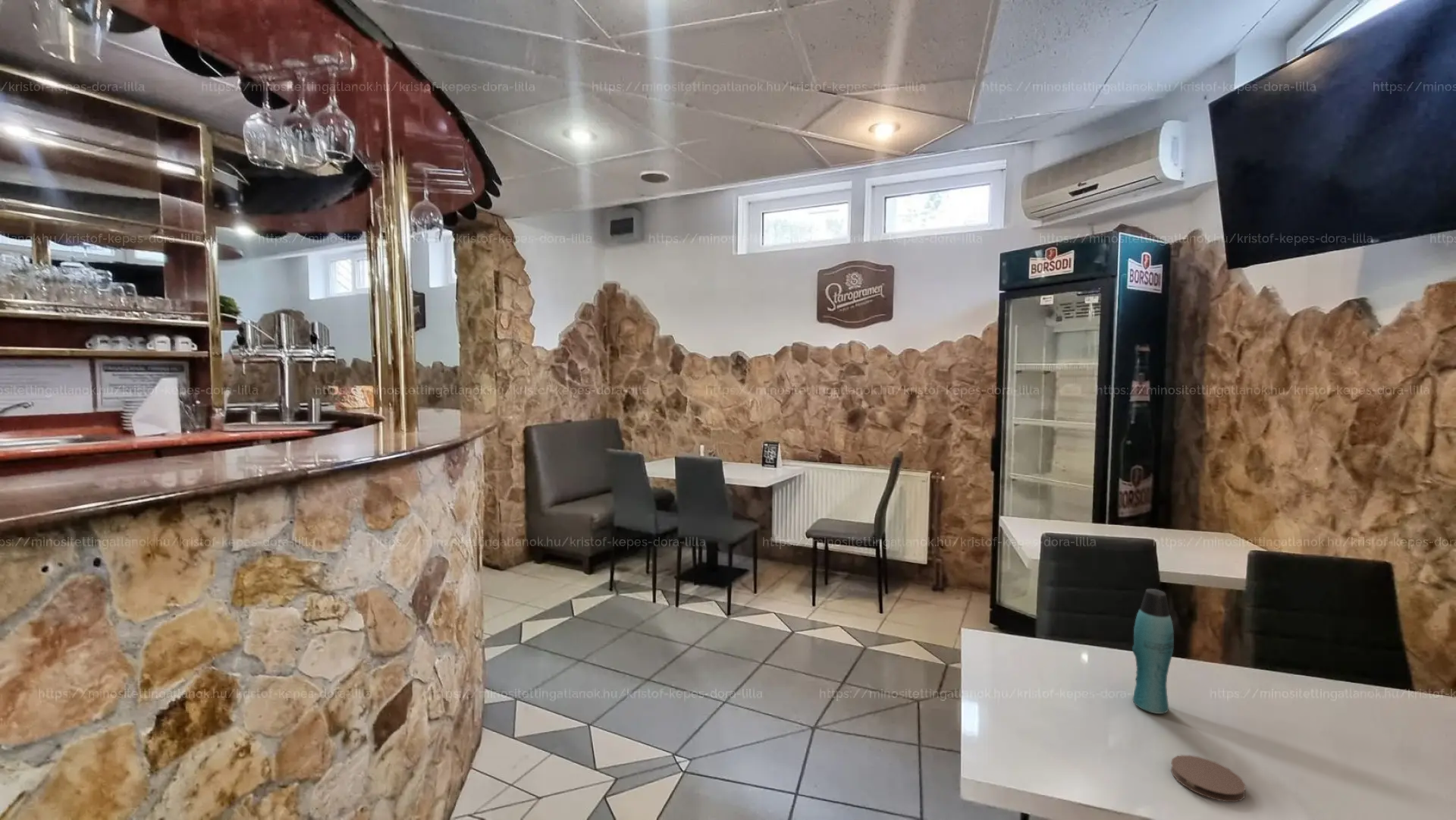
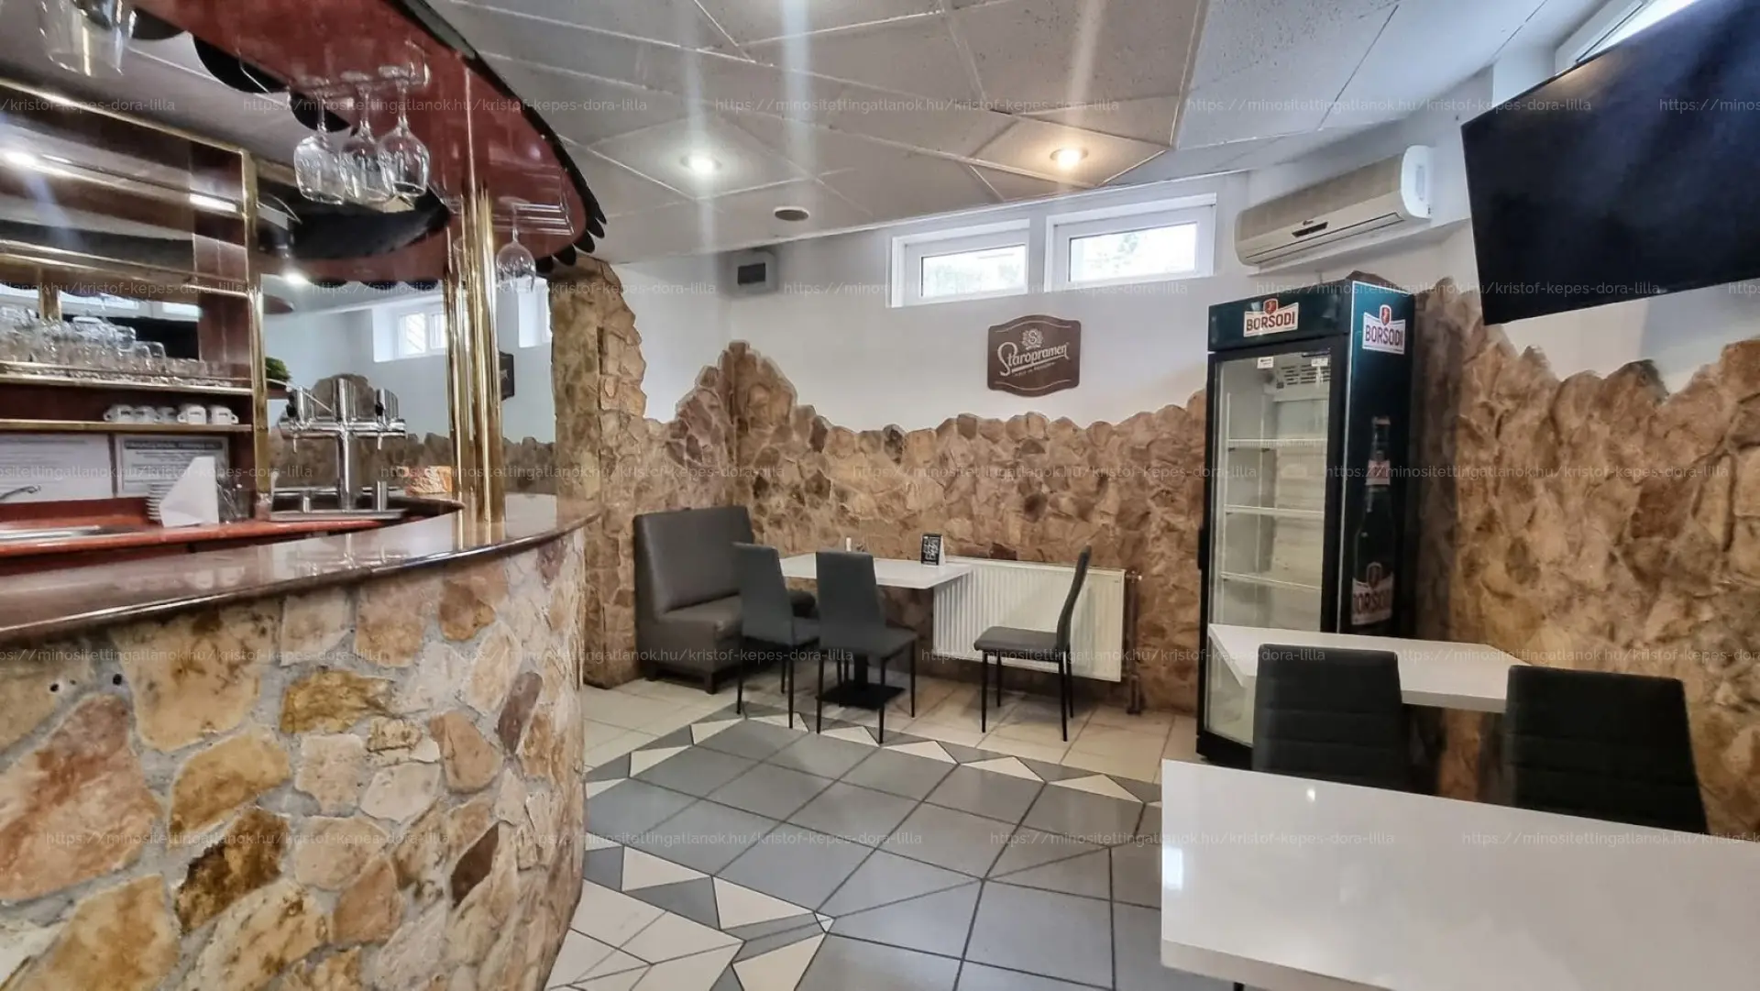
- coaster (1207, 777)
- bottle (1153, 649)
